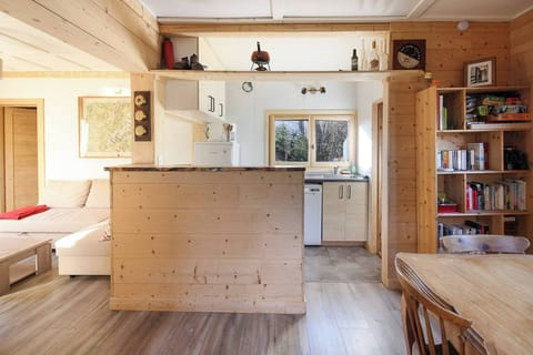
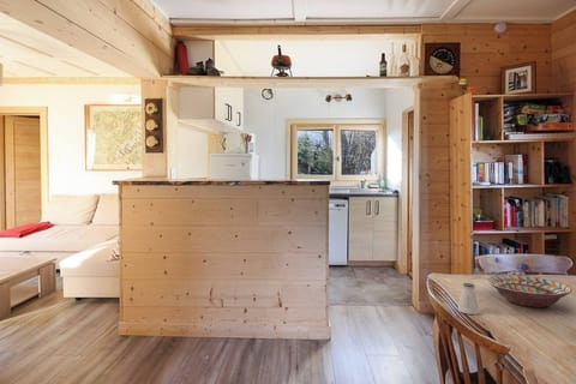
+ decorative bowl (527, 292)
+ saltshaker (468, 296)
